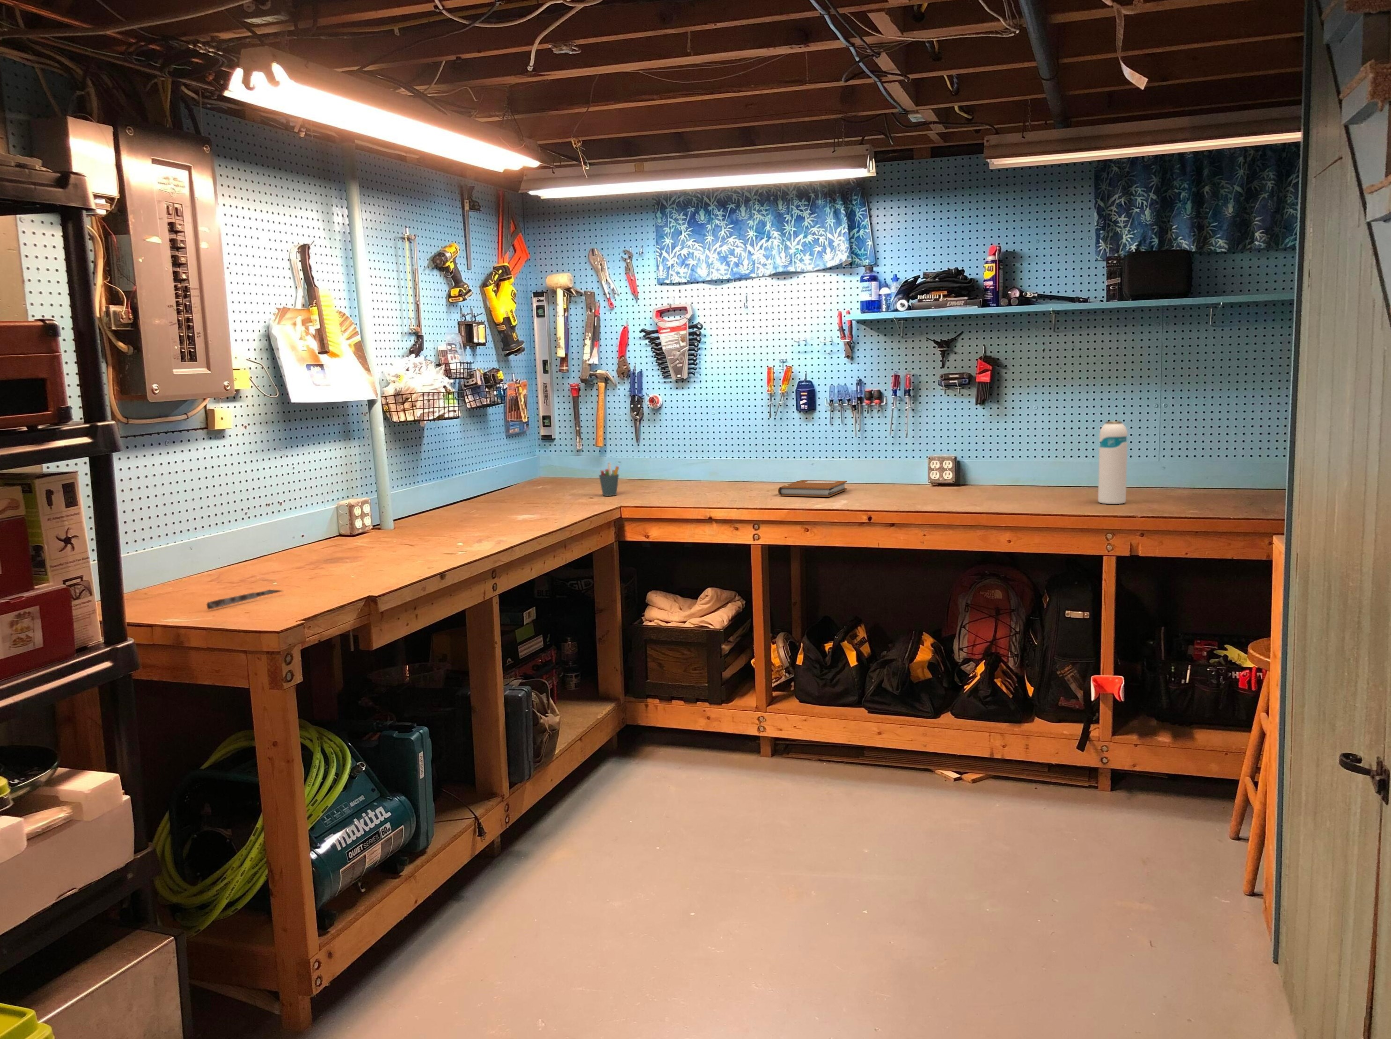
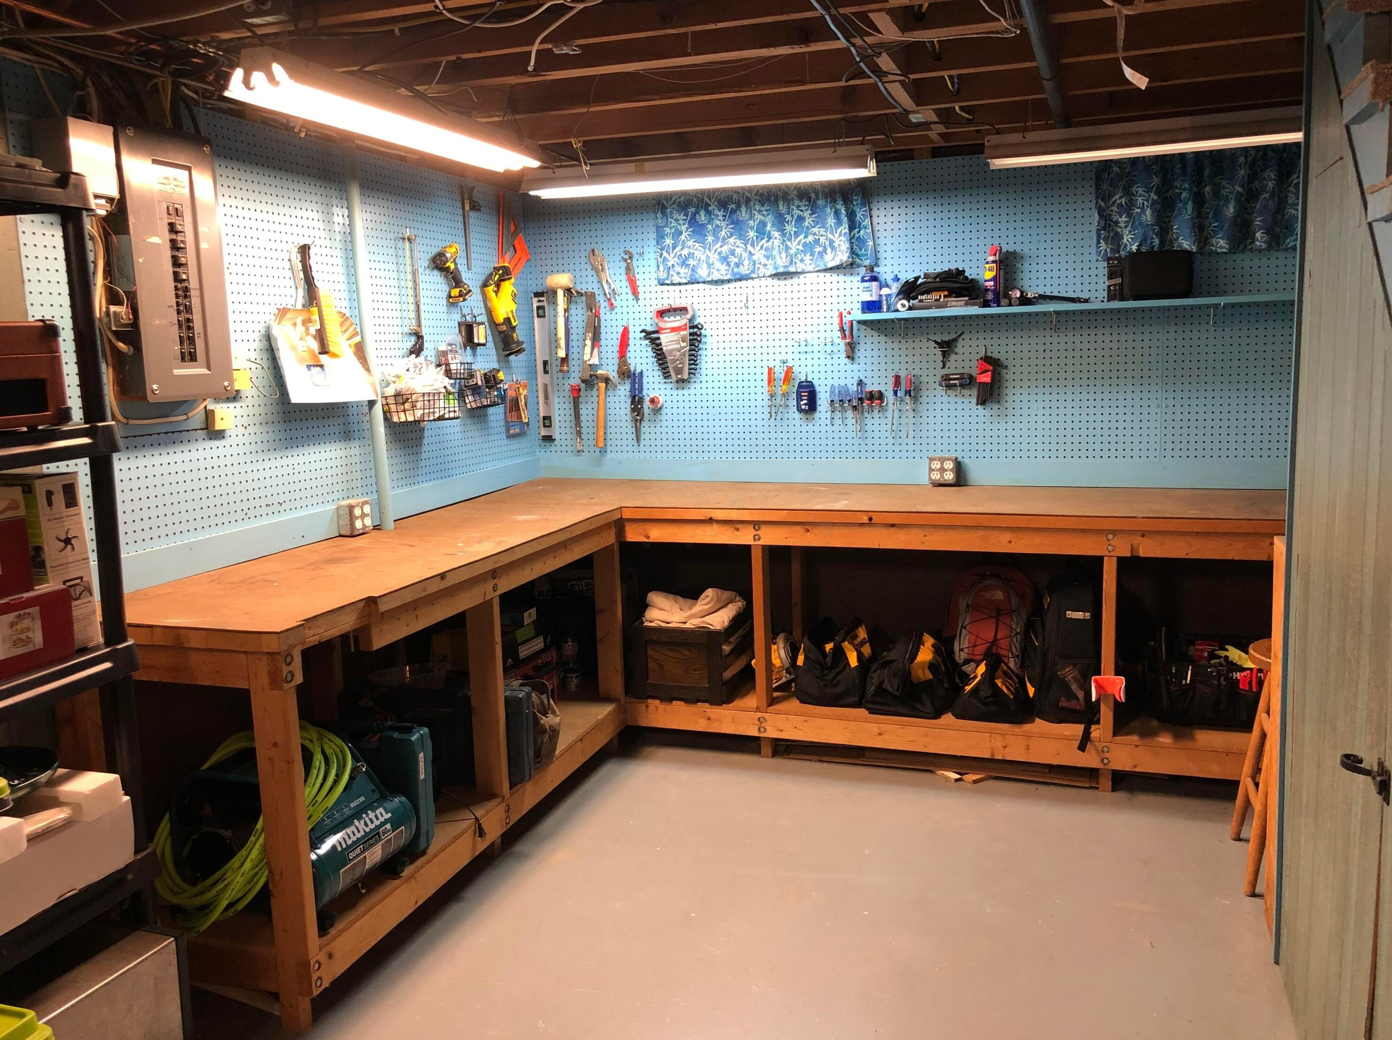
- pen holder (609, 479)
- spray can (1113, 462)
- utility knife (247, 598)
- notebook (813, 488)
